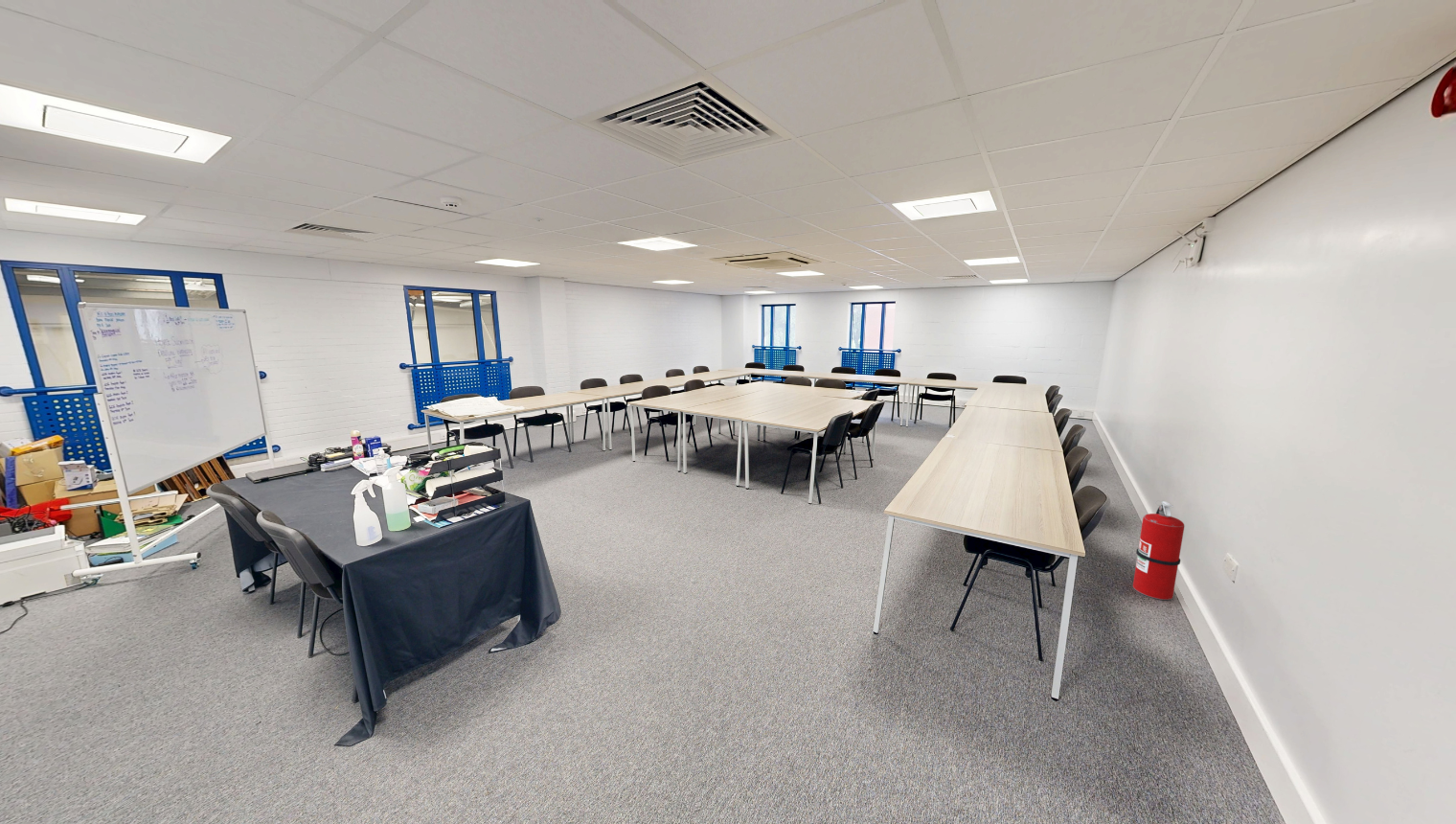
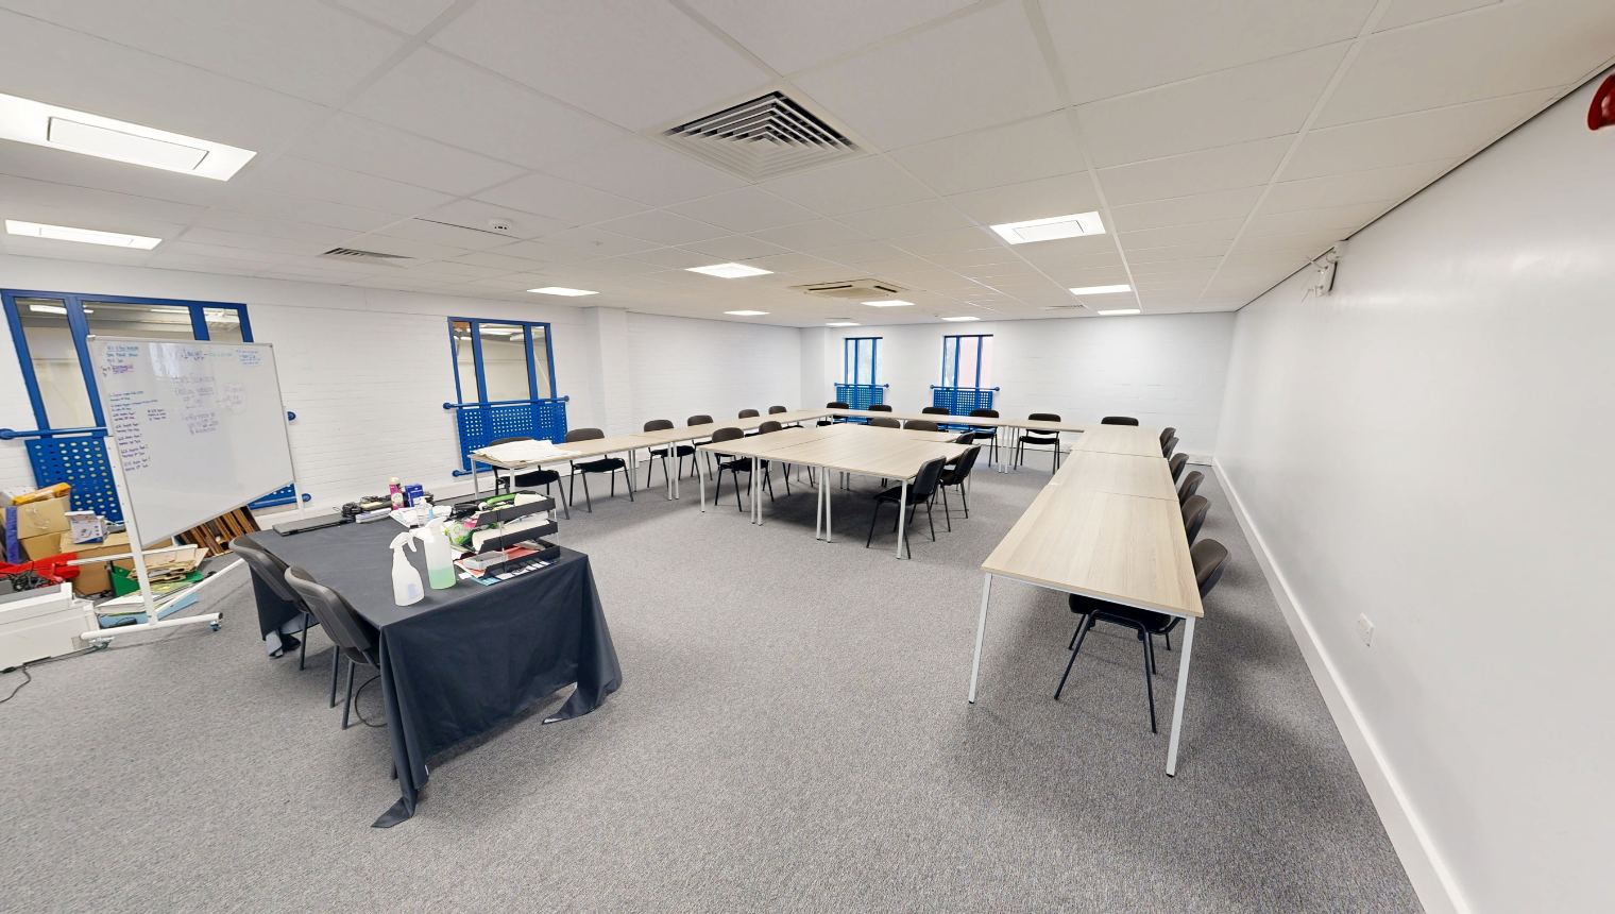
- fire extinguisher (1157, 544)
